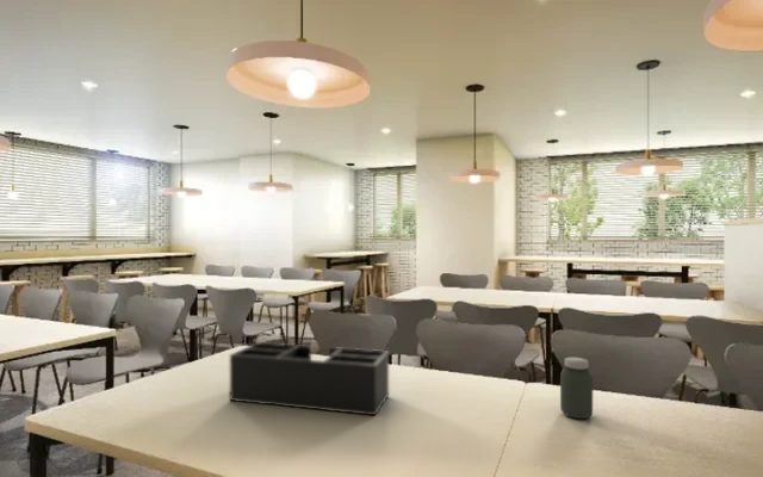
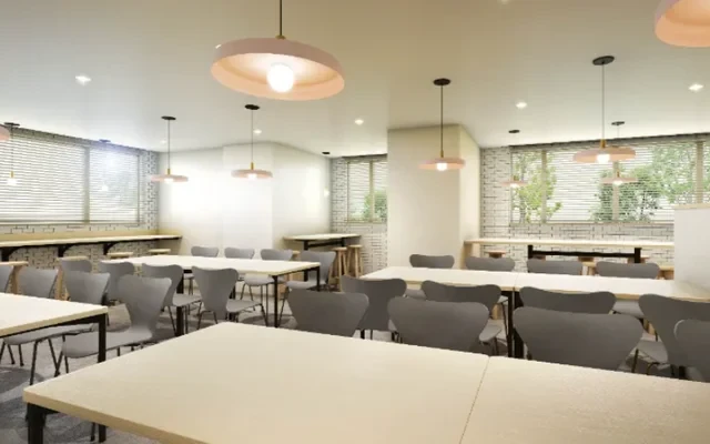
- jar (576, 386)
- desk organizer (310, 374)
